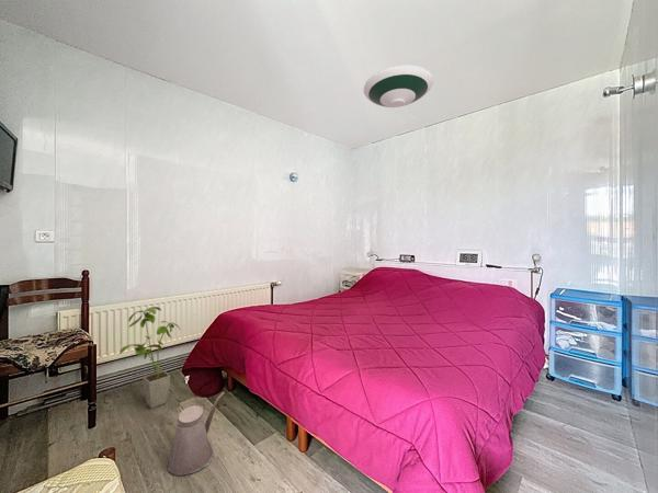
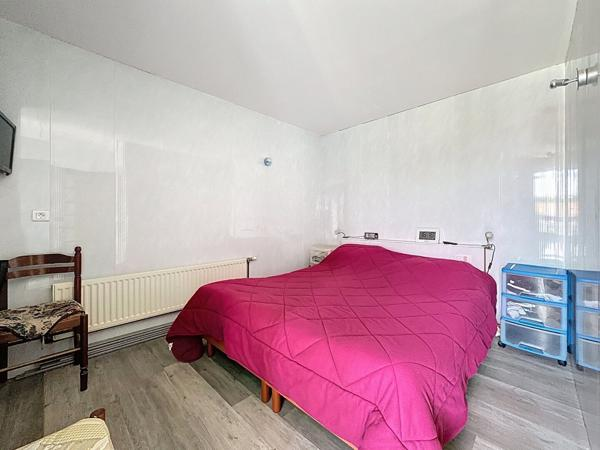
- house plant (146, 356)
- watering can (197, 427)
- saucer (397, 95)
